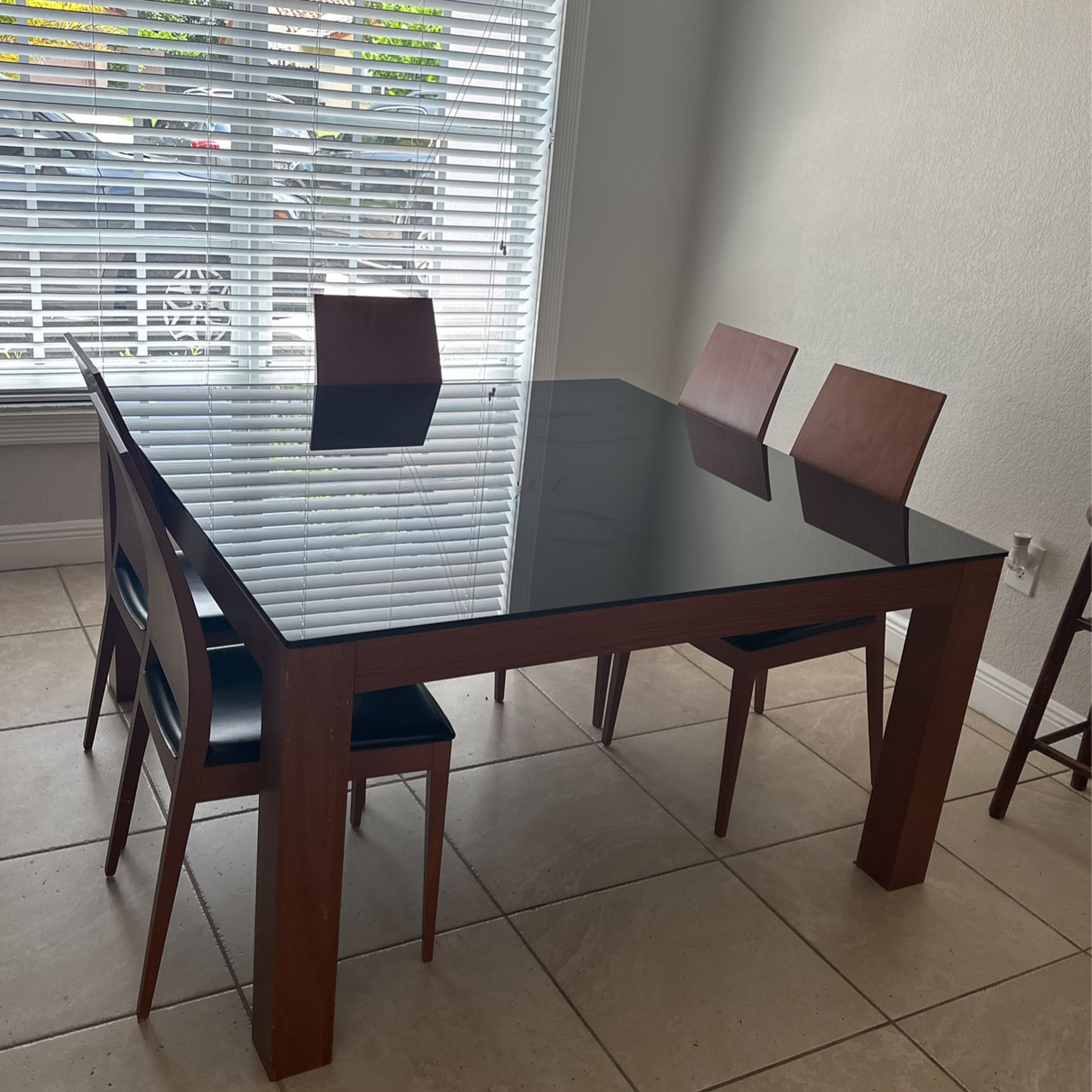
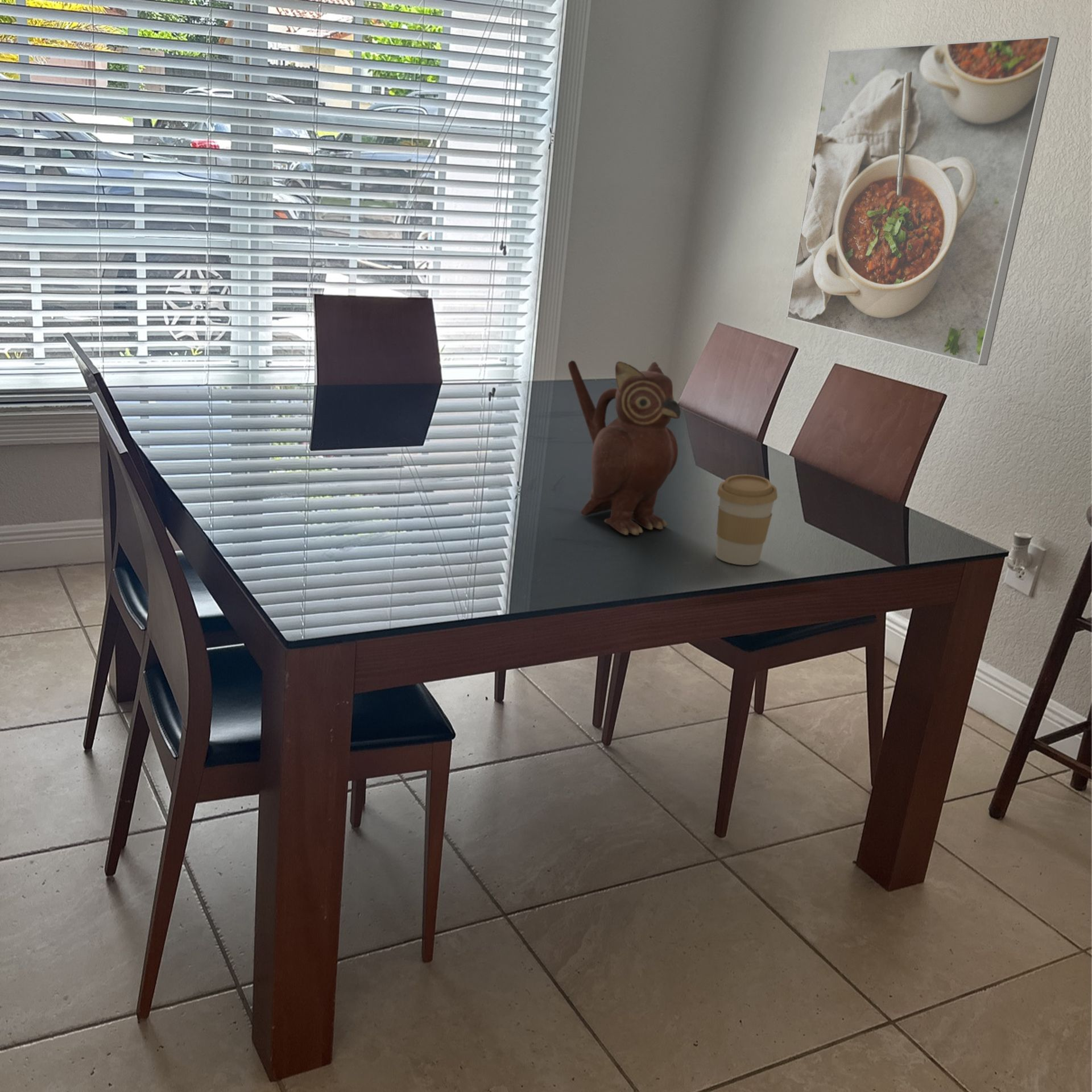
+ teapot (614, 440)
+ coffee cup (743, 519)
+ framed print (903, 198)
